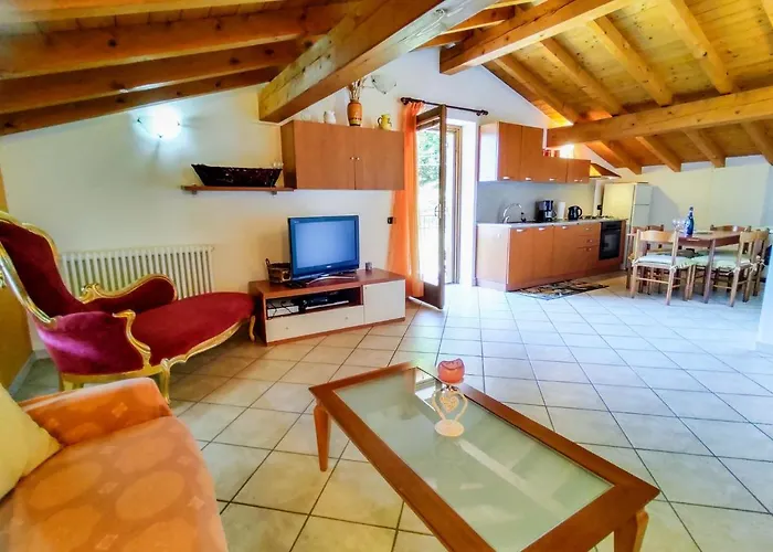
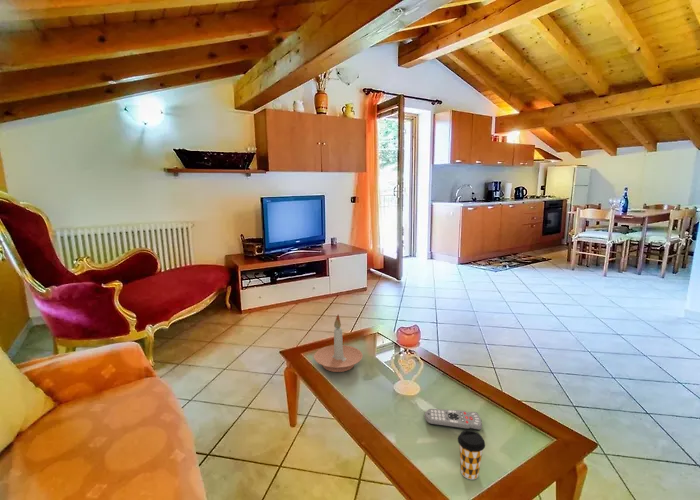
+ remote control (452, 418)
+ candle holder (338, 339)
+ coffee cup (470, 455)
